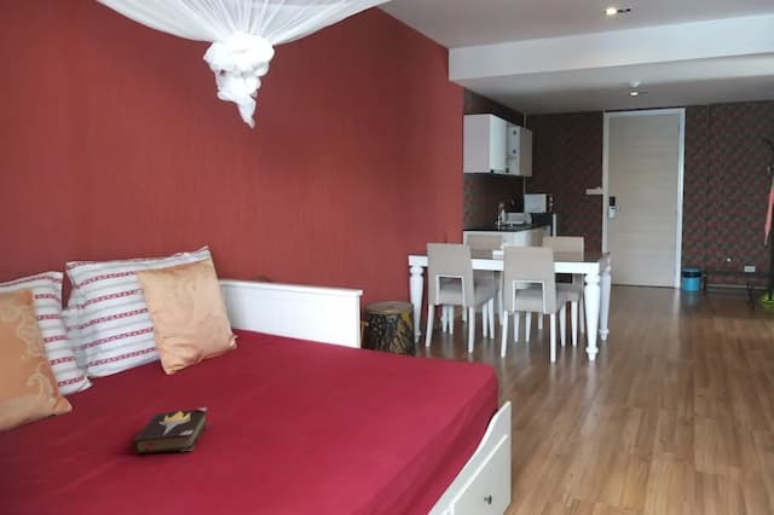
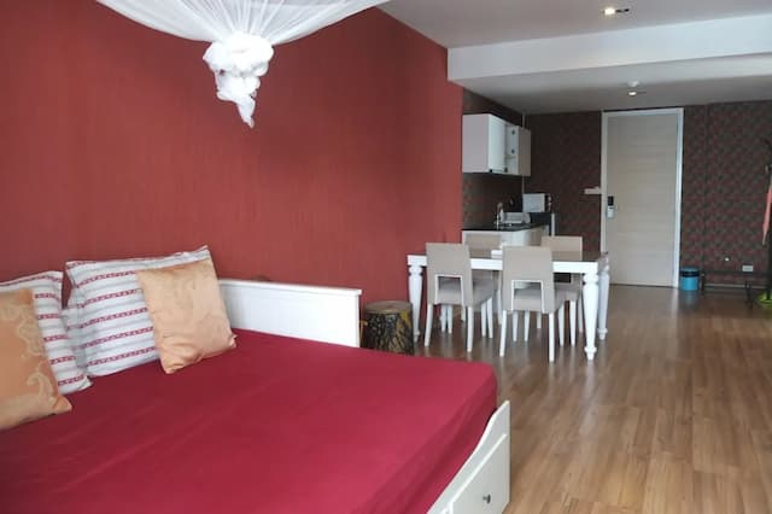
- hardback book (173, 428)
